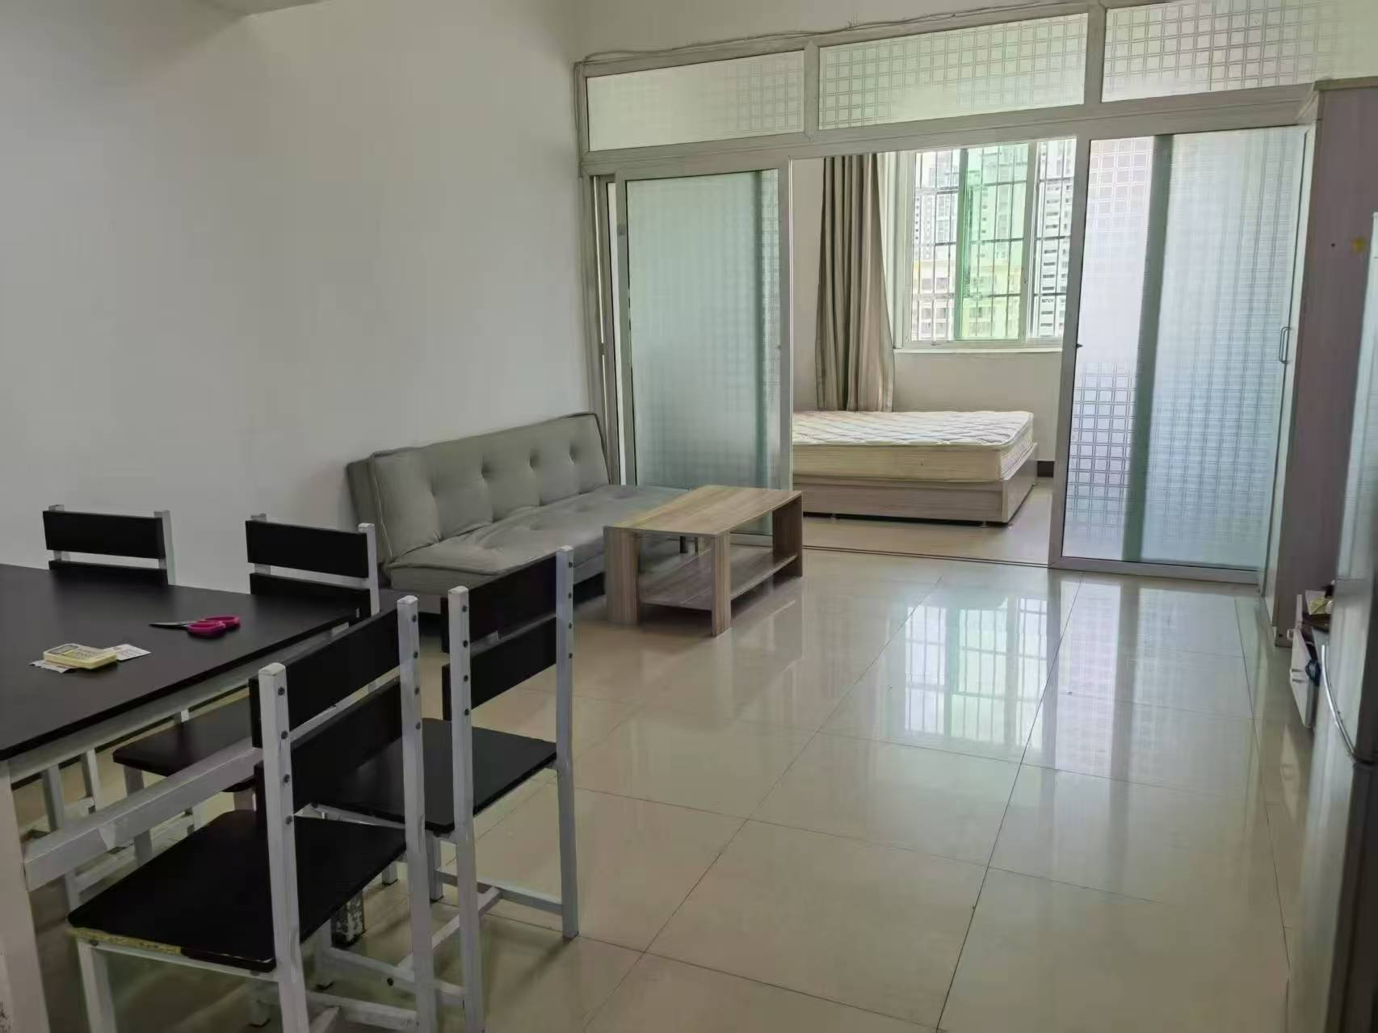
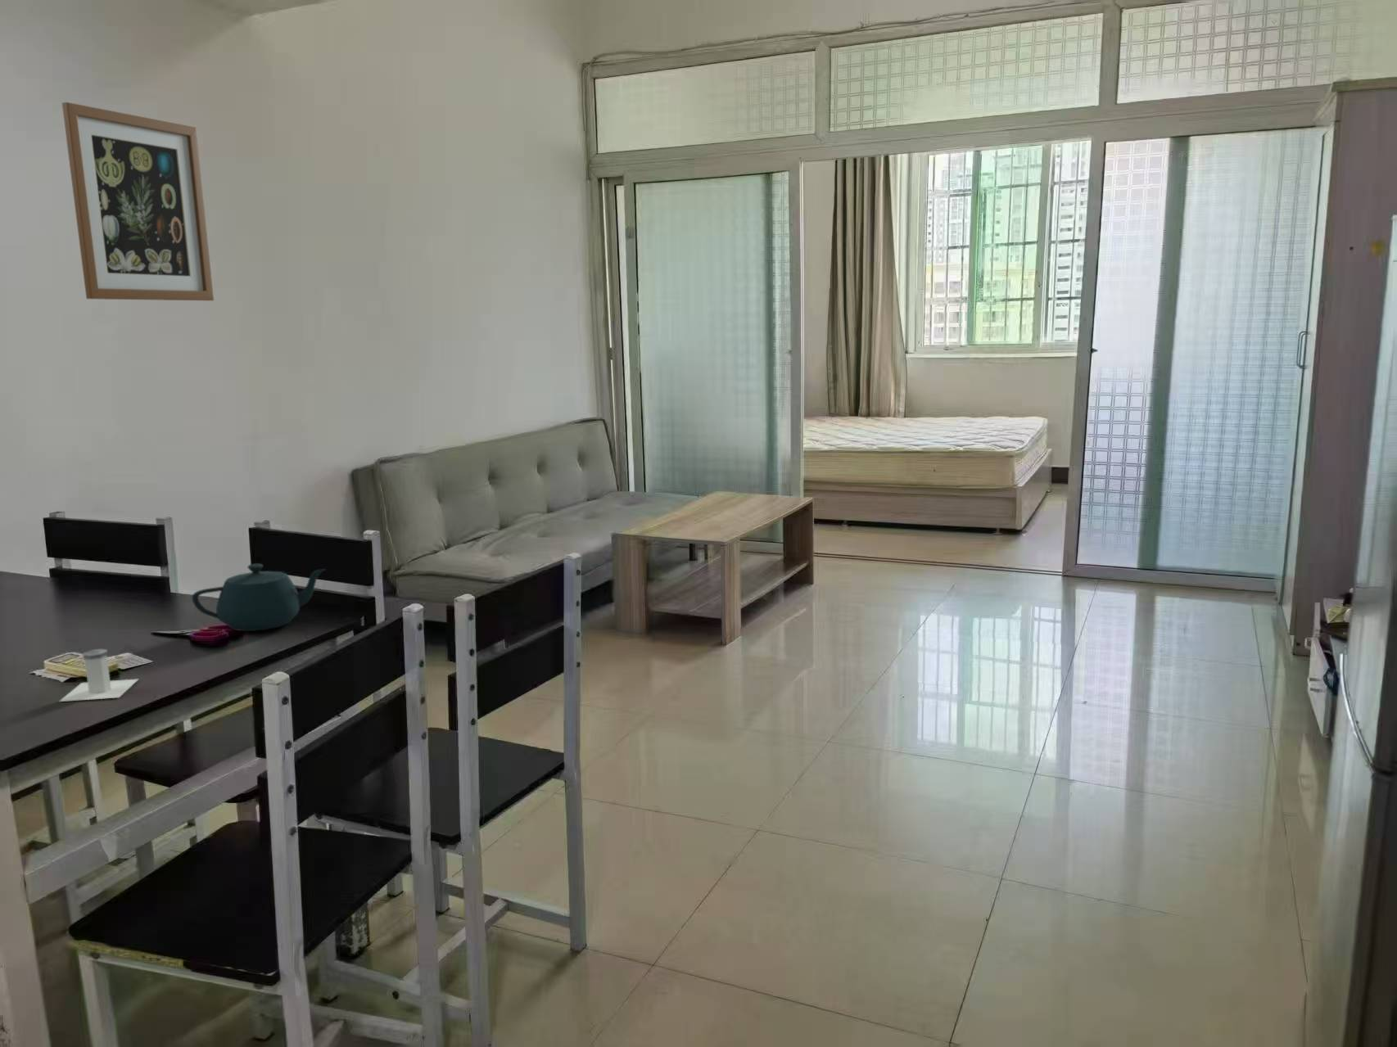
+ wall art (143, 209)
+ teapot (261, 594)
+ salt shaker (98, 671)
